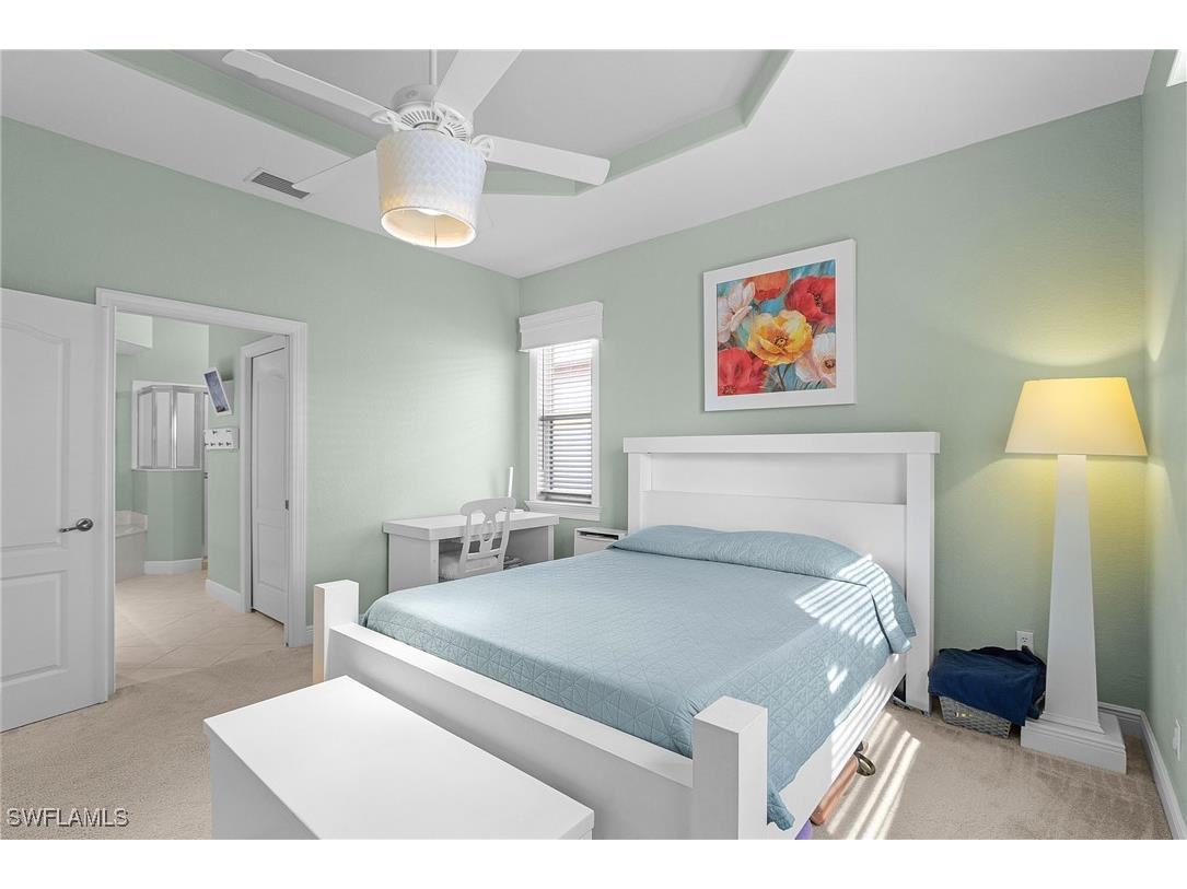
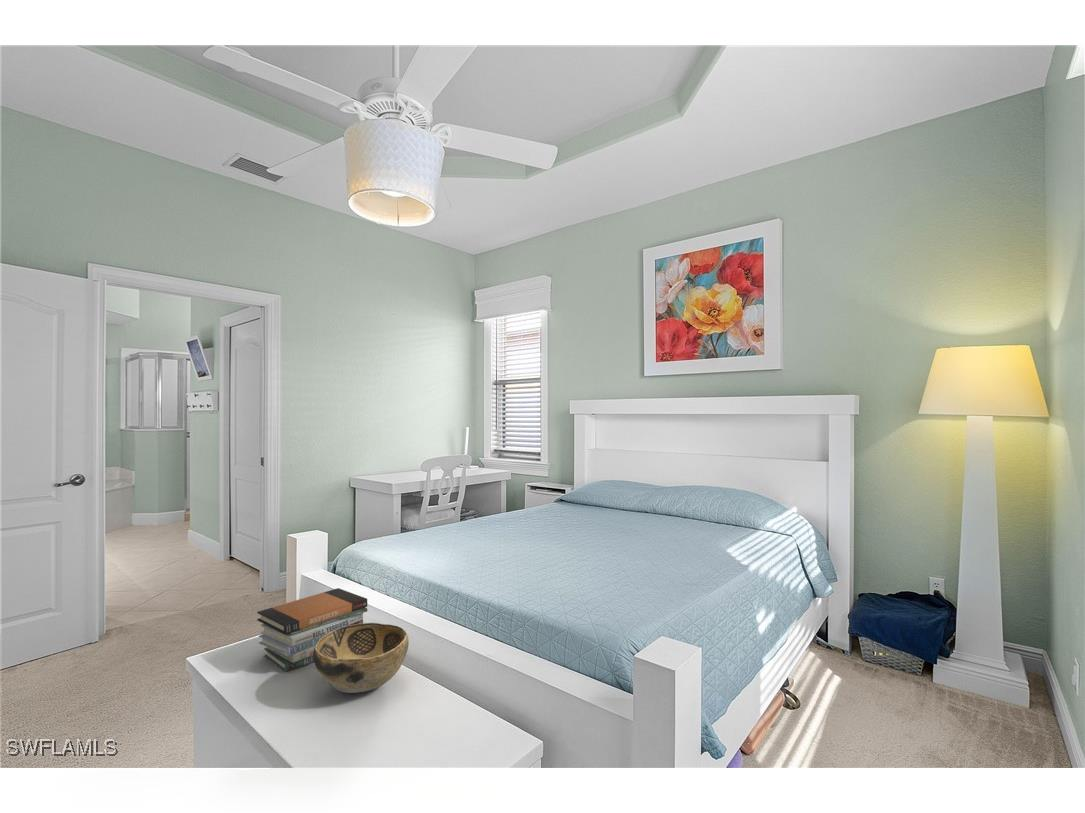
+ book stack (314, 627)
+ decorative bowl (362, 662)
